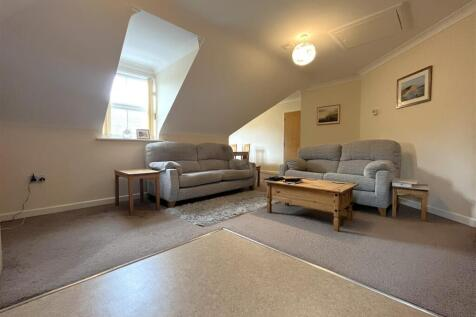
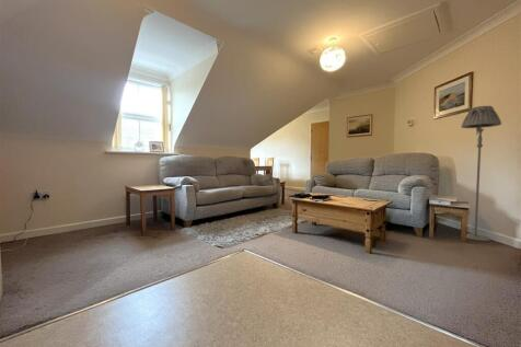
+ floor lamp (477, 173)
